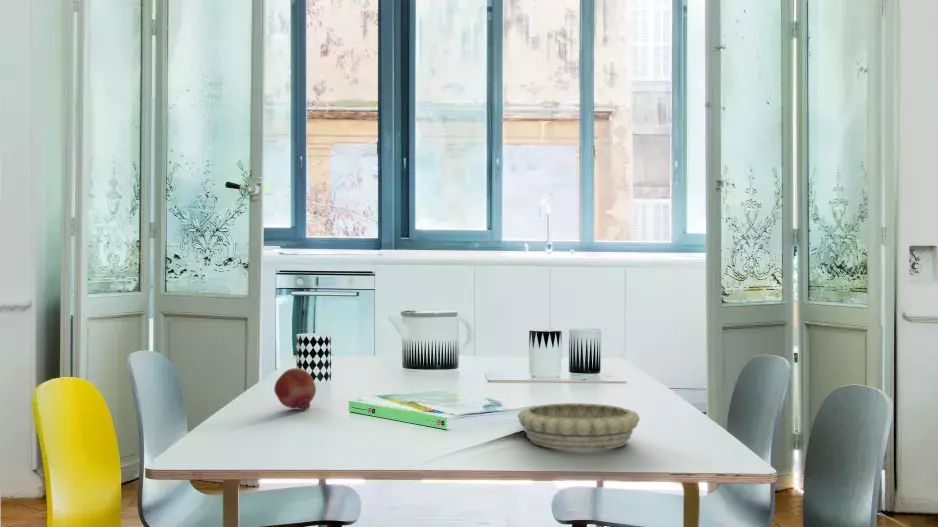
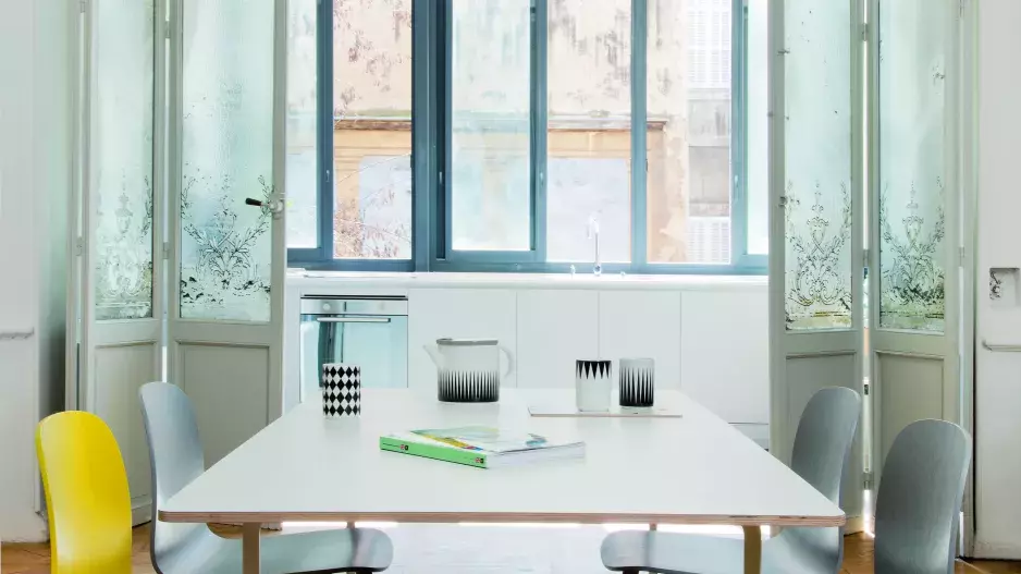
- decorative bowl (578, 425)
- fruit (296, 388)
